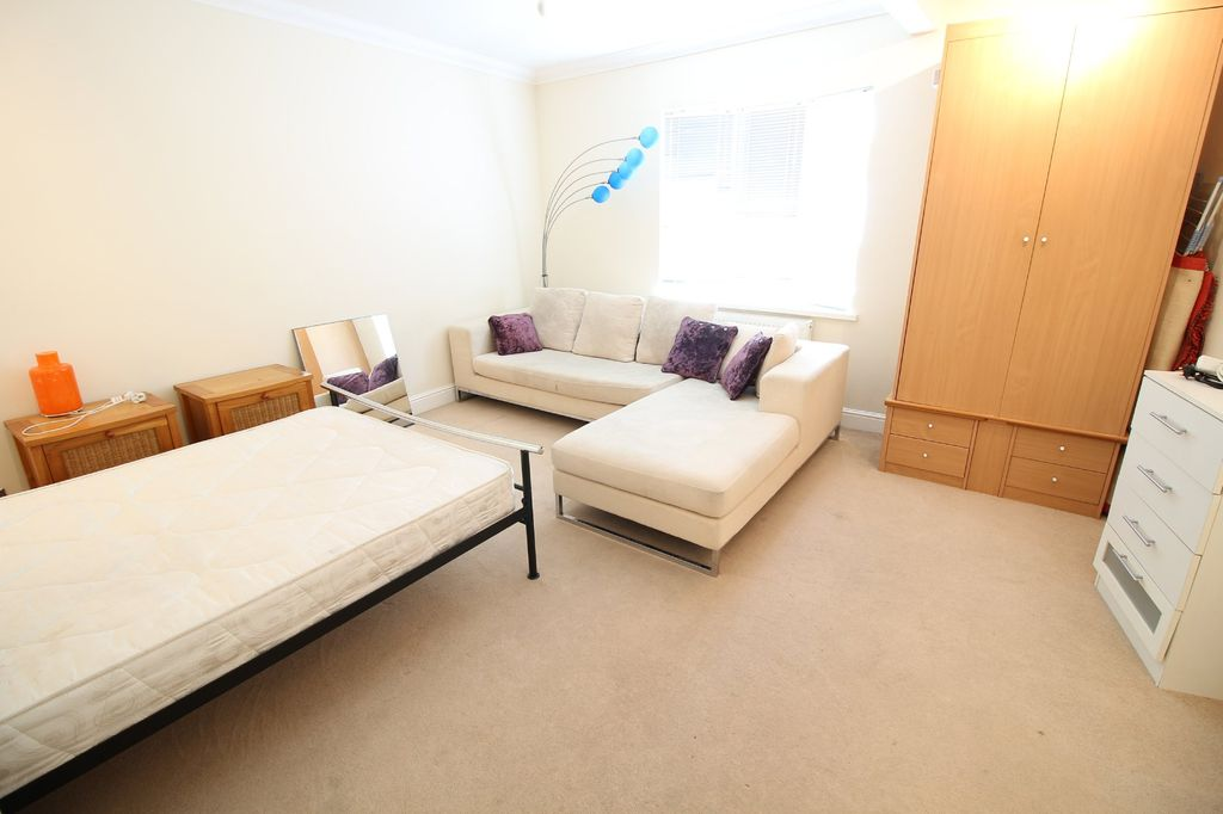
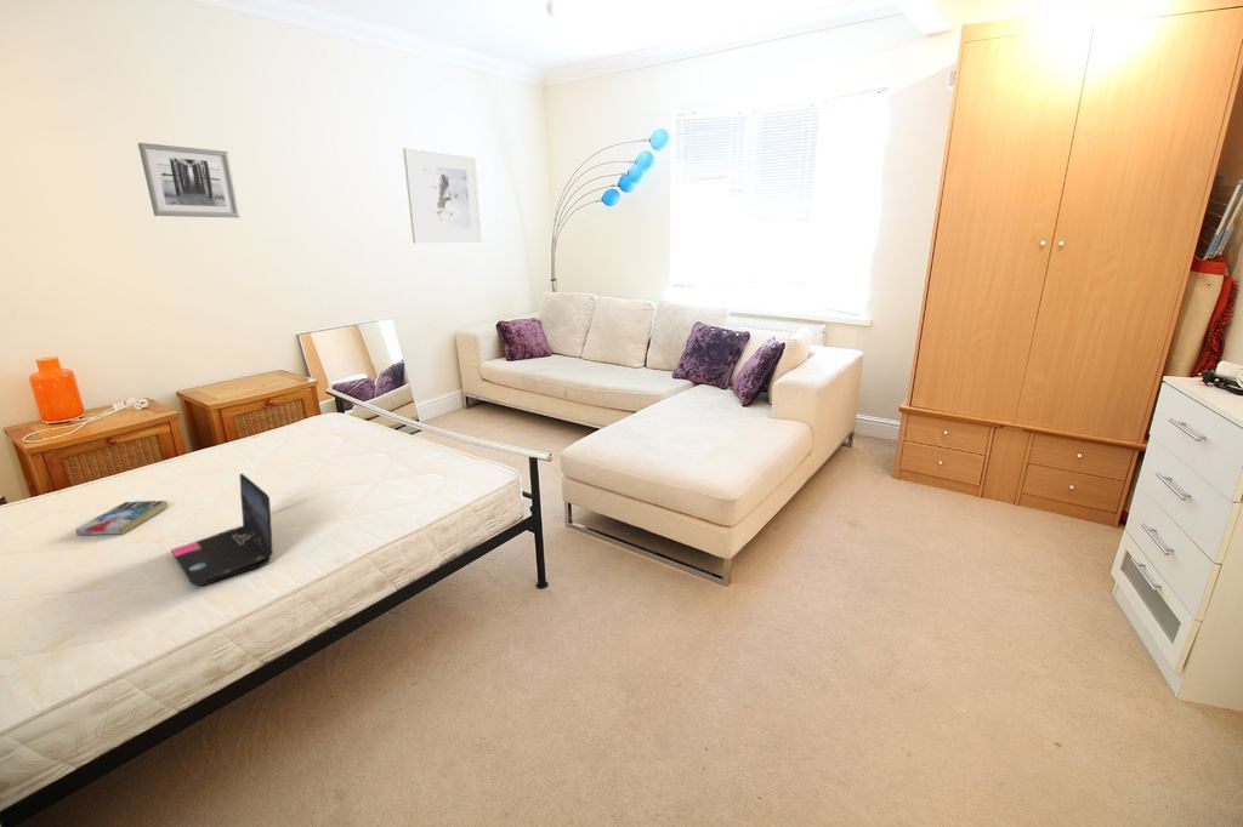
+ wall art (192, 182)
+ laptop (222, 532)
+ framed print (444, 199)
+ book (124, 517)
